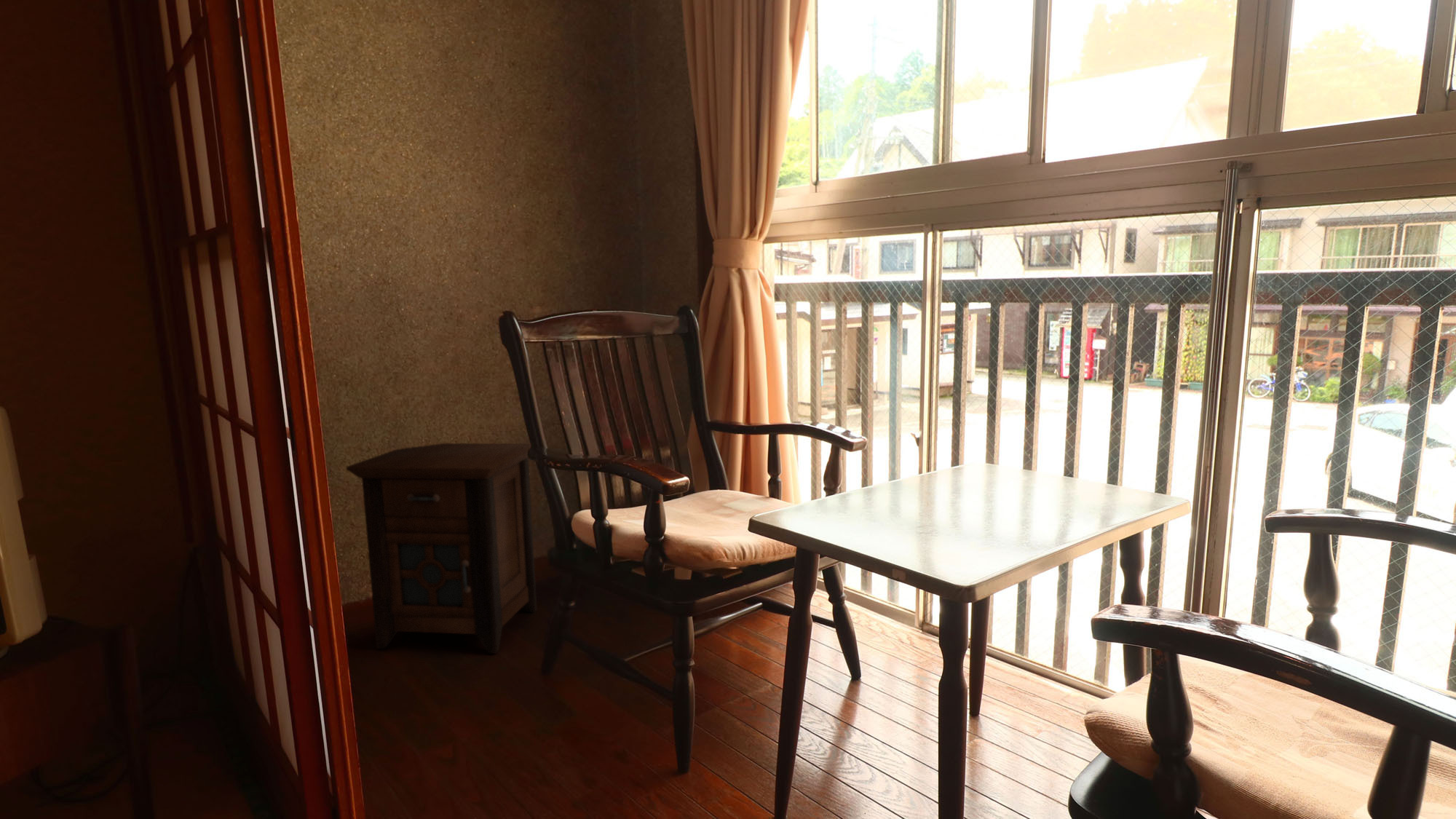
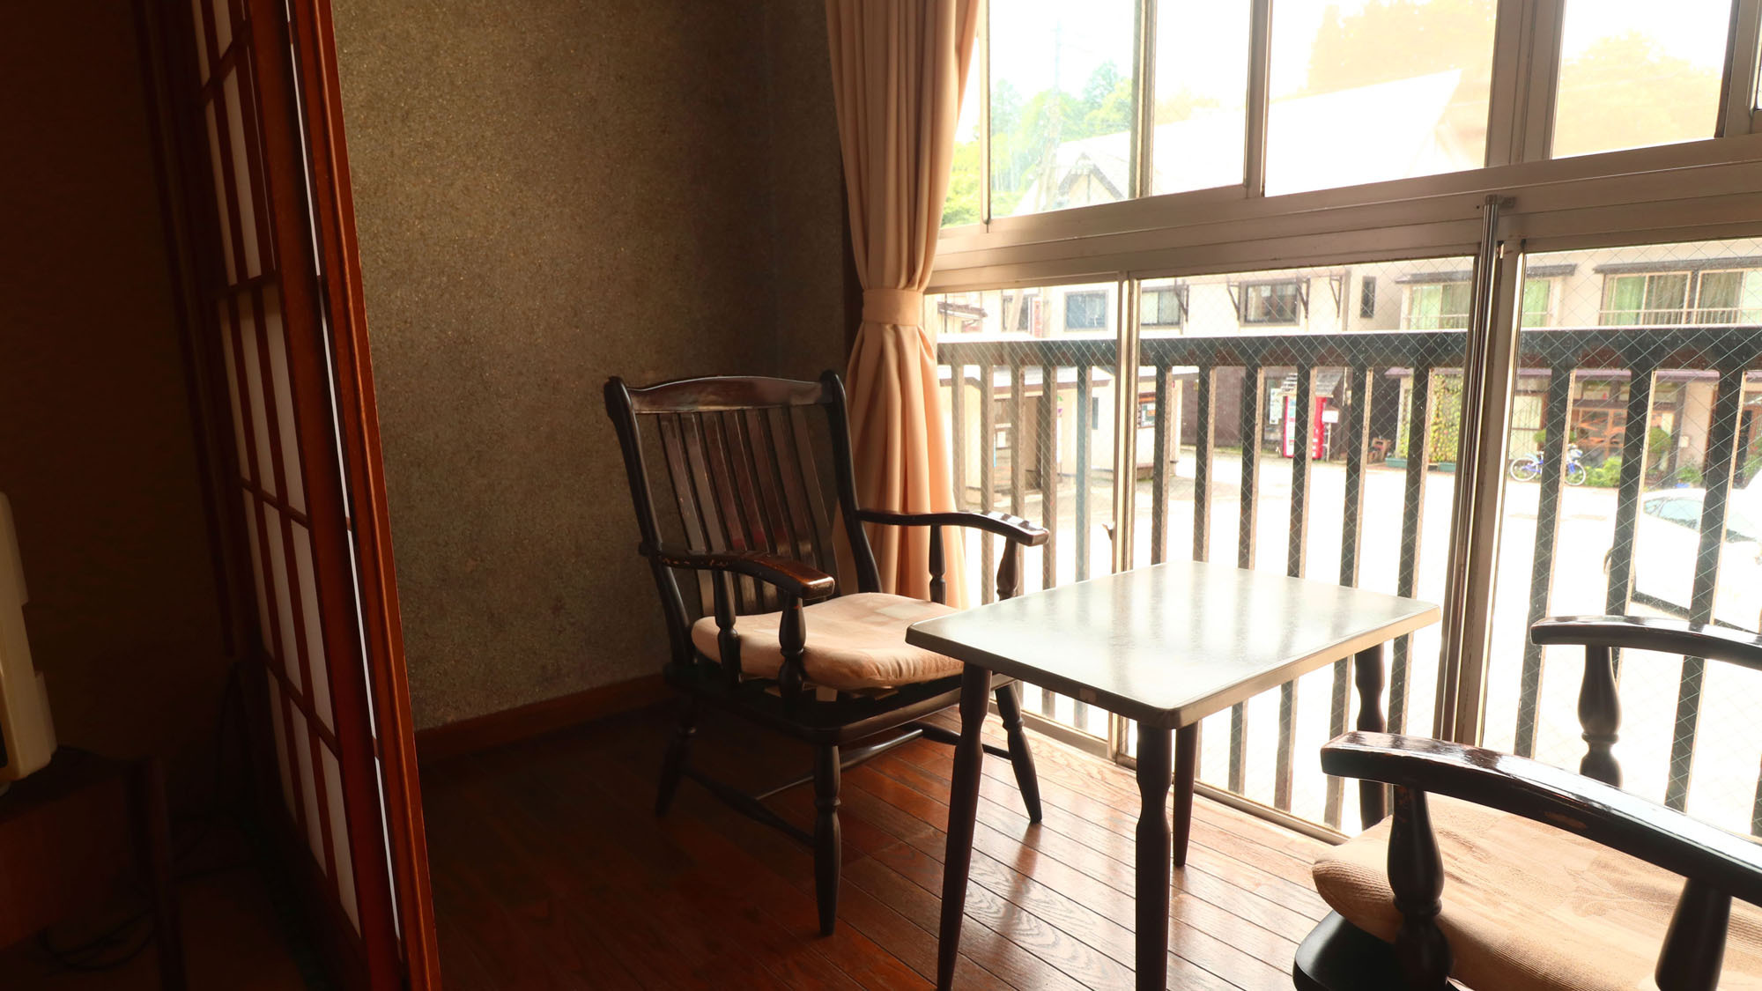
- nightstand (455, 542)
